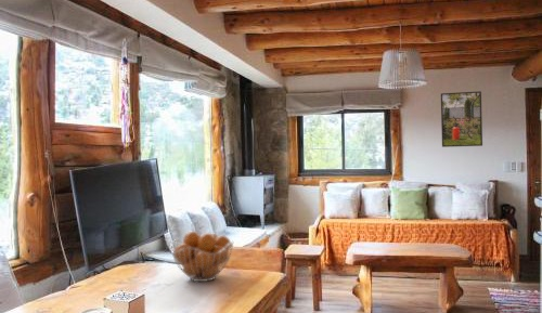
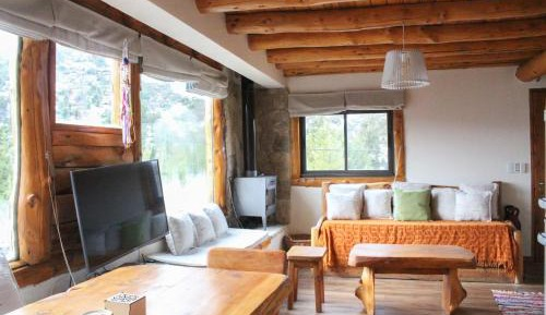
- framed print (461, 119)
- fruit basket (202, 255)
